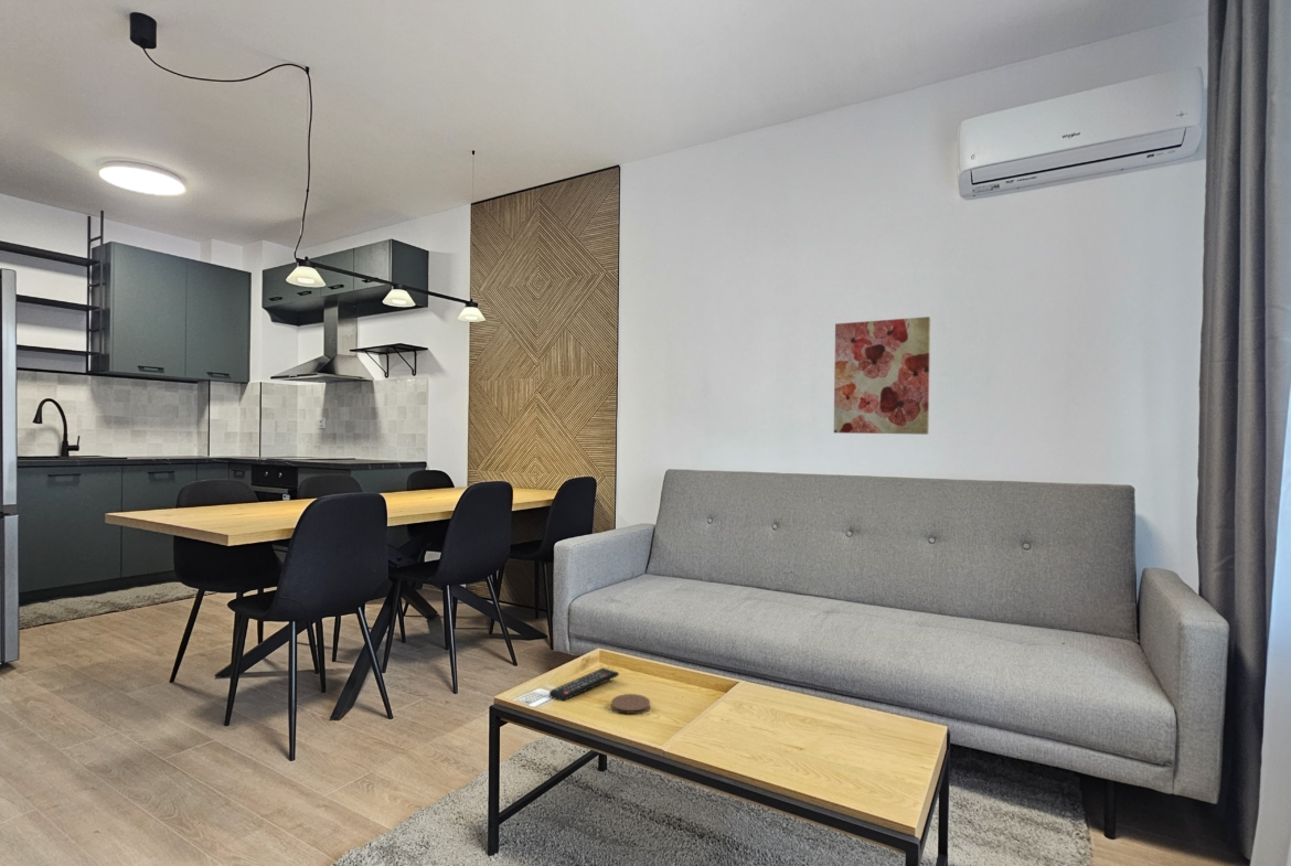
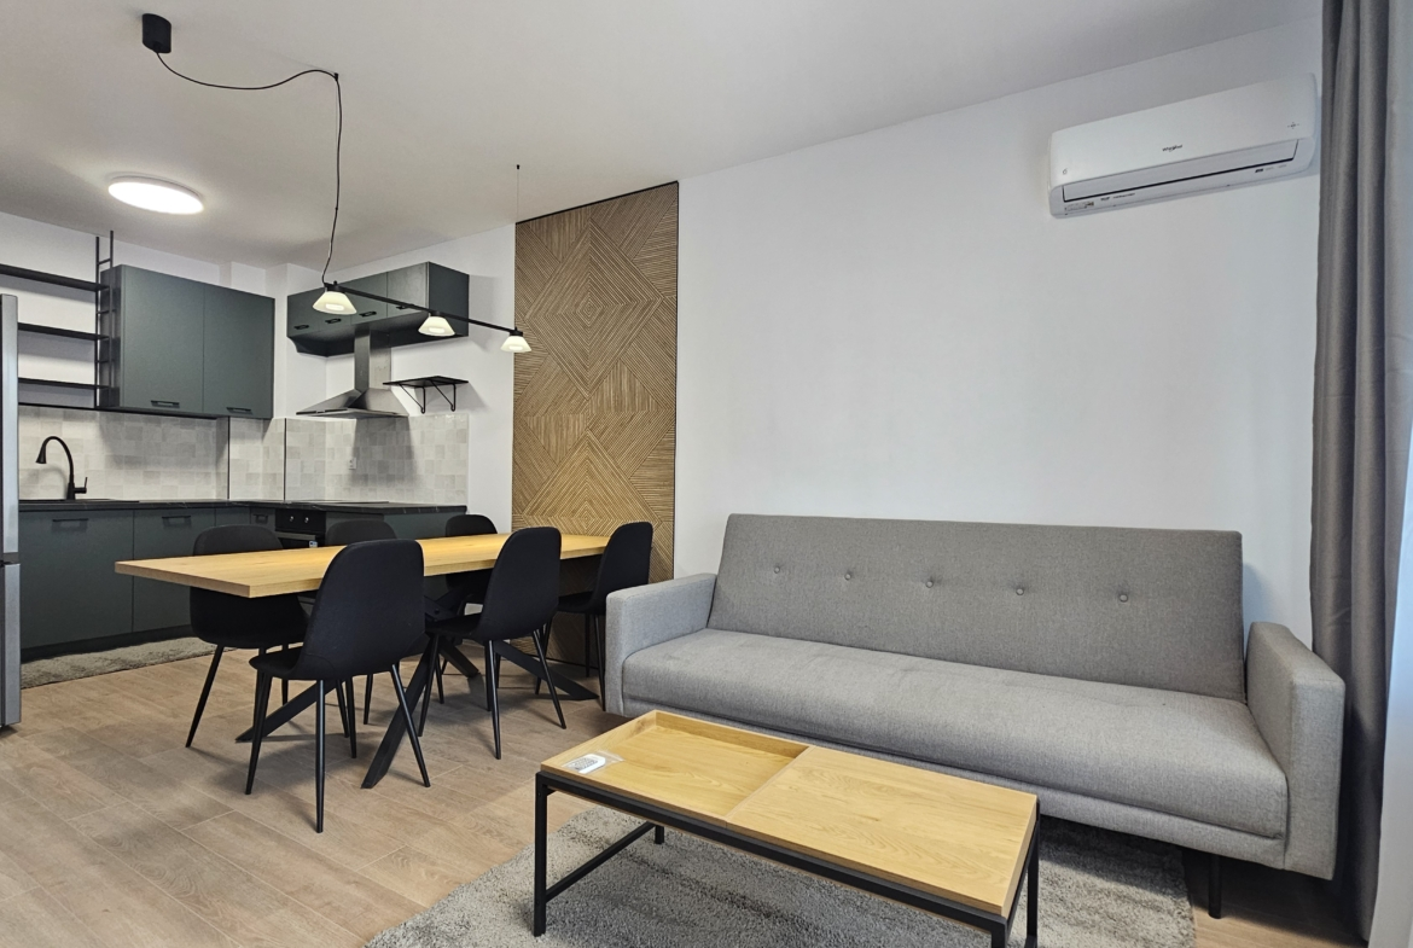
- wall art (879, 376)
- coaster (630, 704)
- remote control (585, 684)
